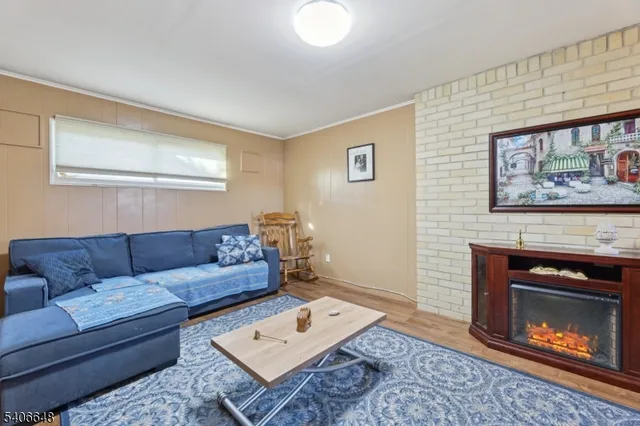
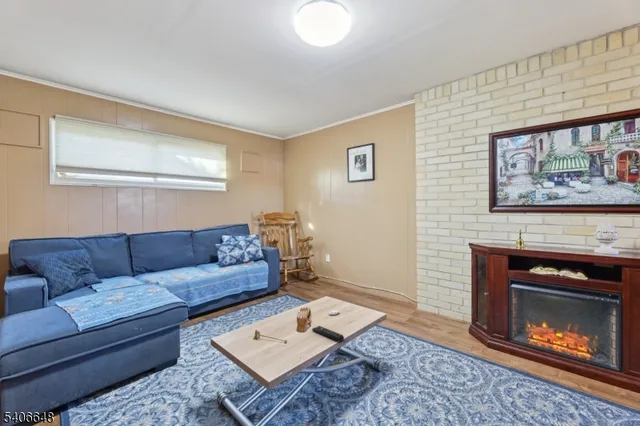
+ remote control (327, 333)
